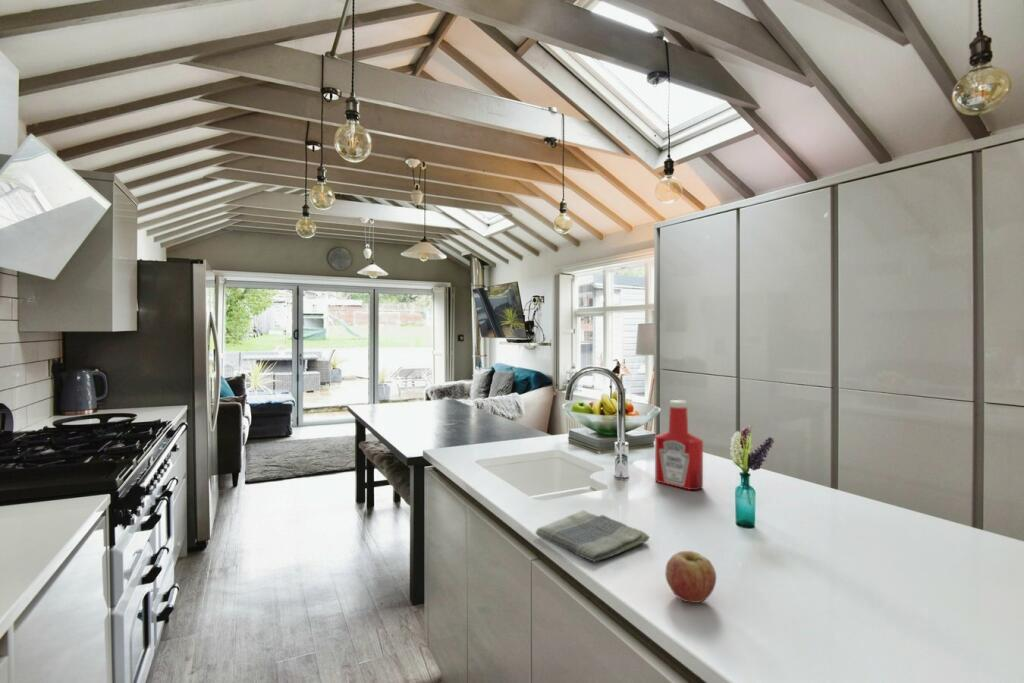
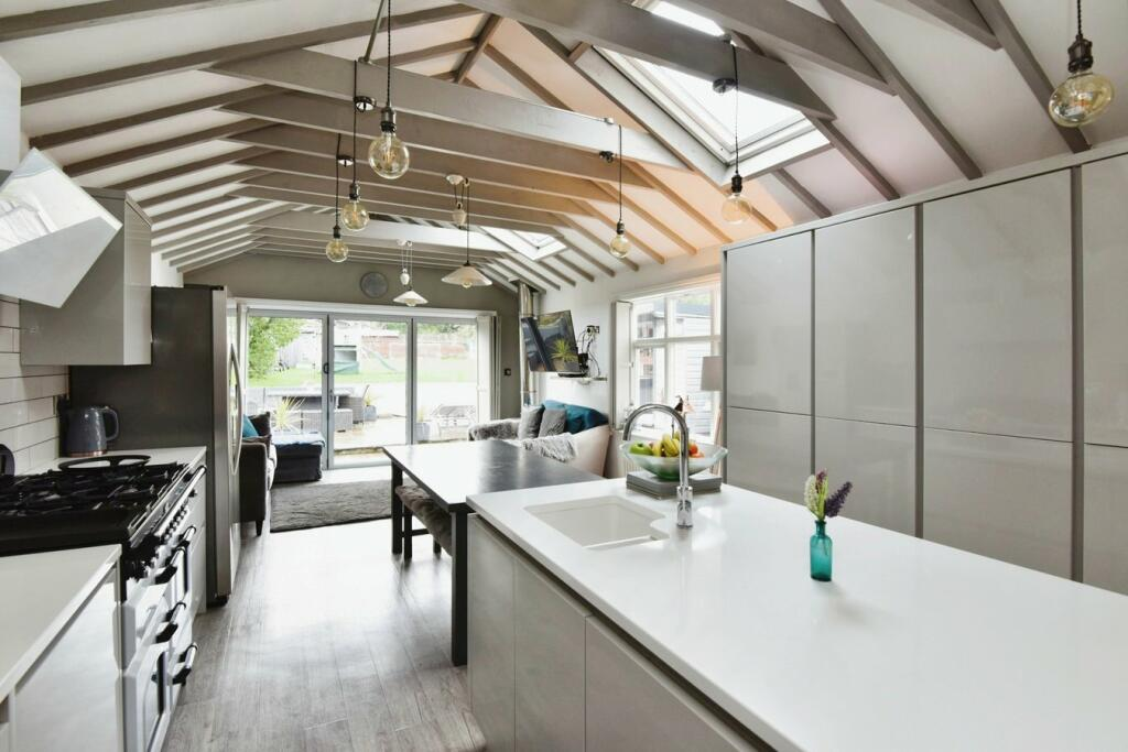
- dish towel (592, 532)
- fruit (690, 575)
- soap bottle (678, 442)
